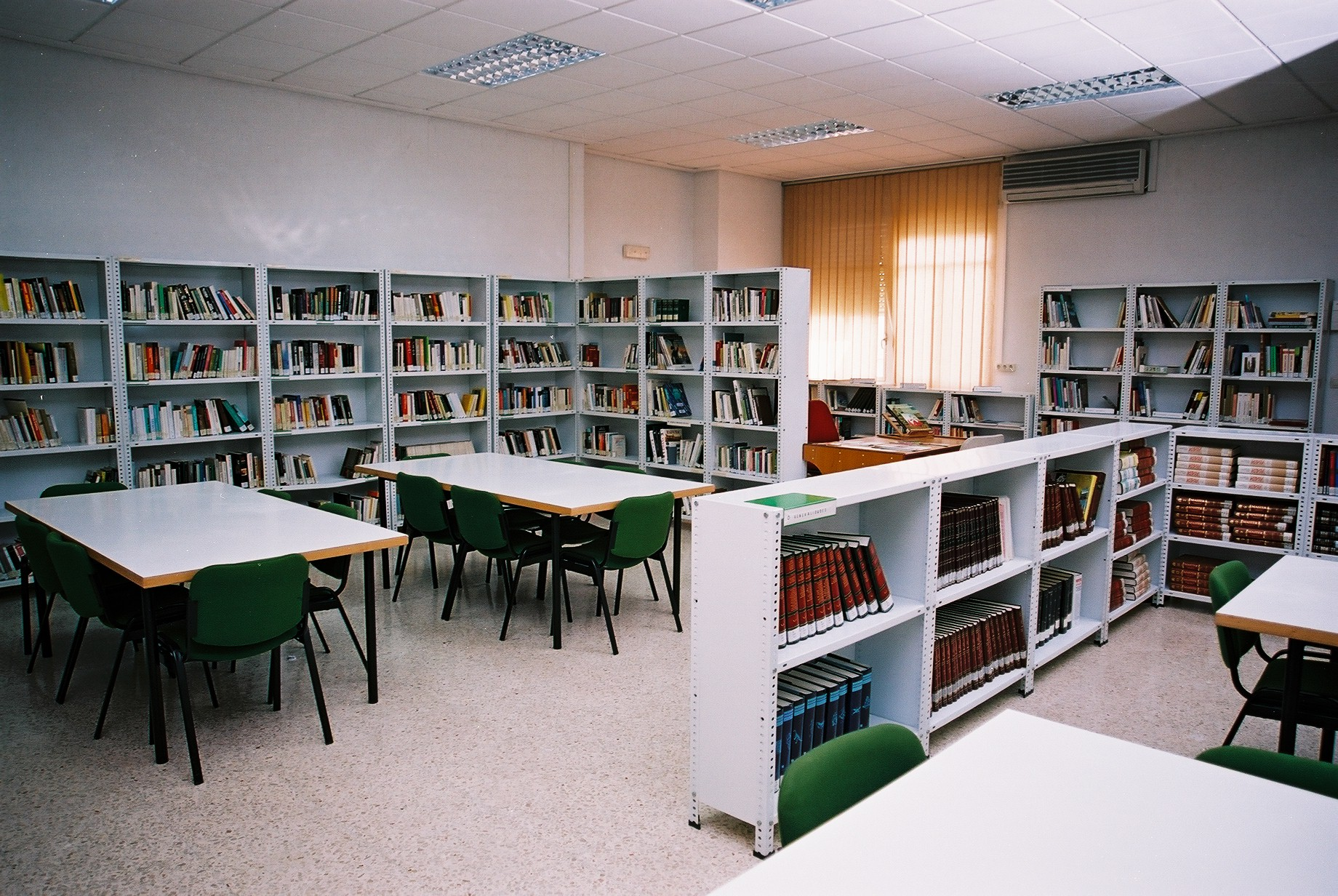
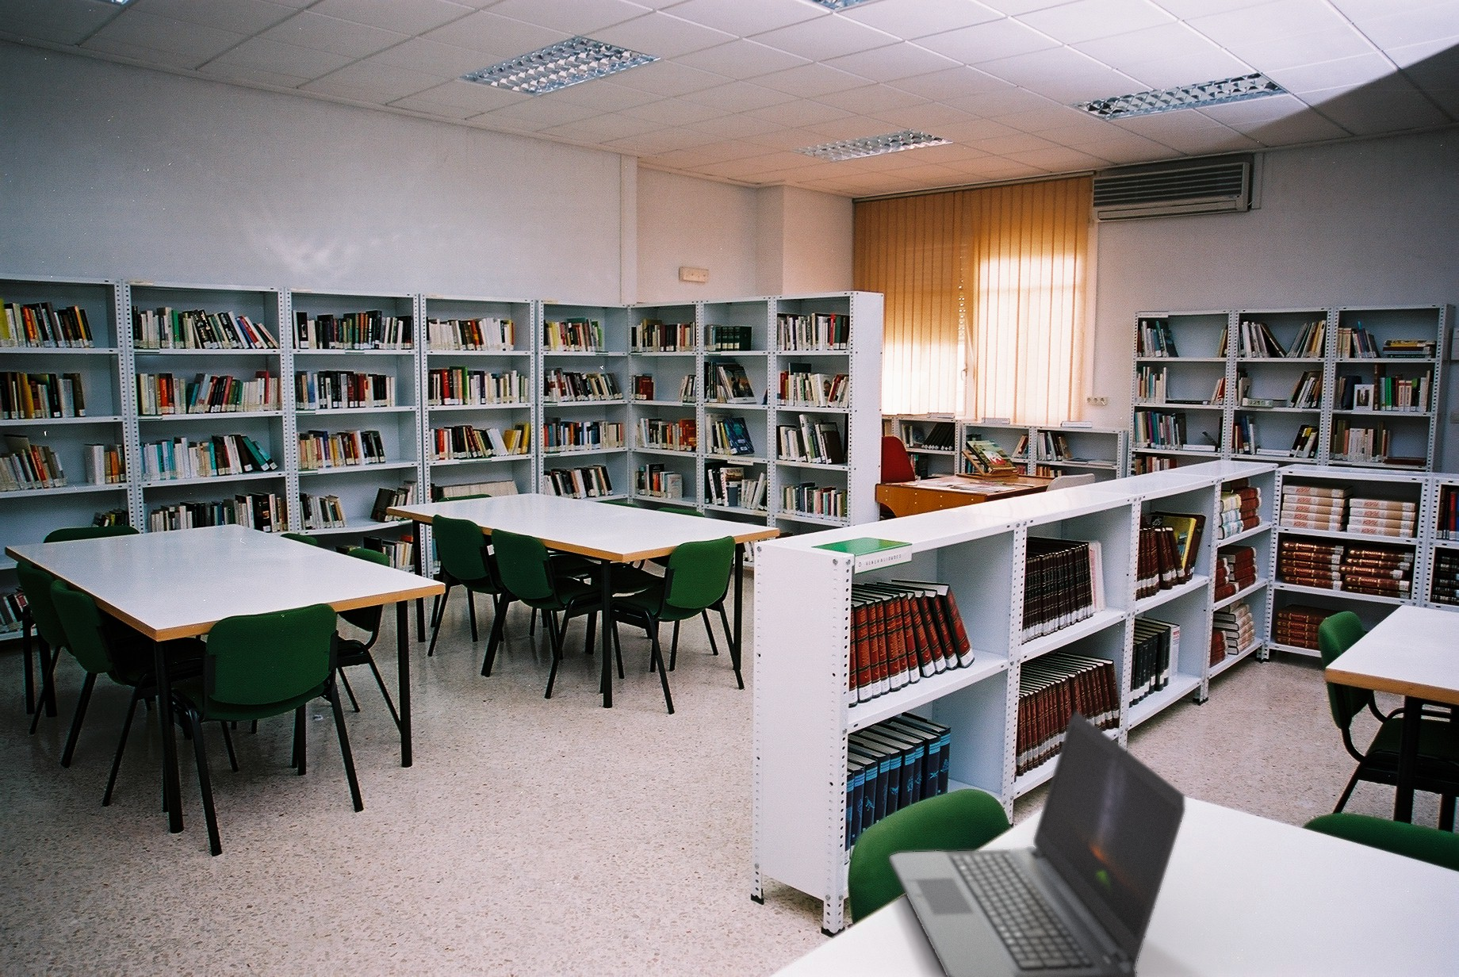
+ laptop computer (1022, 847)
